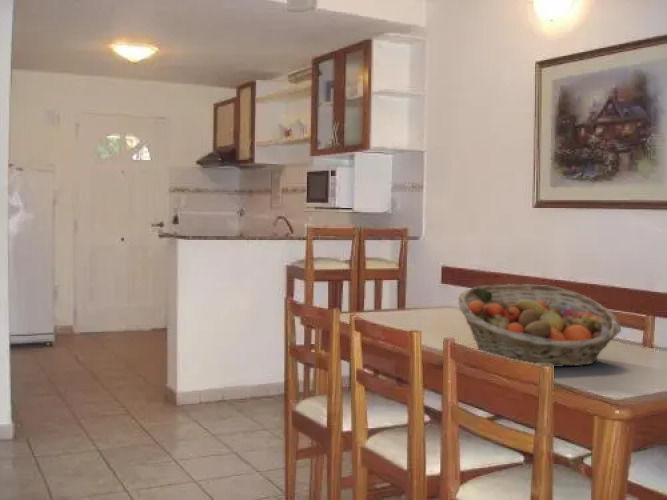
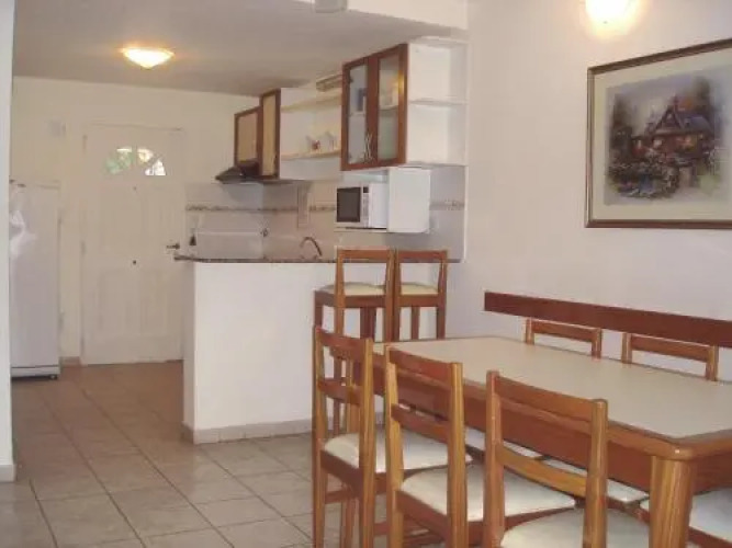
- fruit basket (536, 323)
